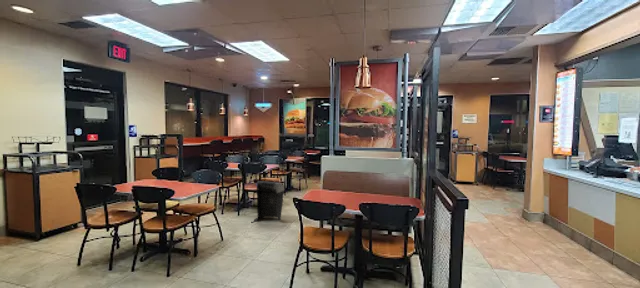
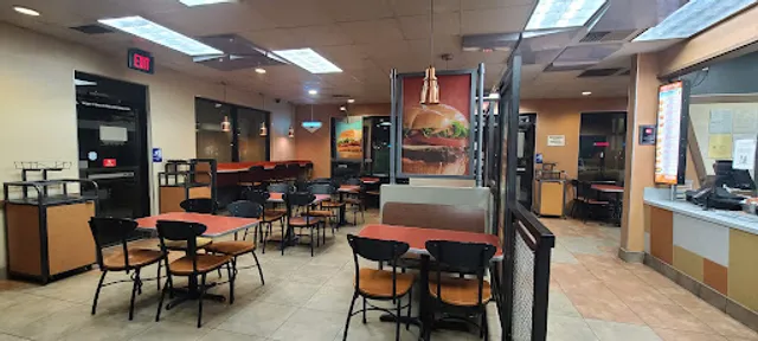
- trash can (267, 200)
